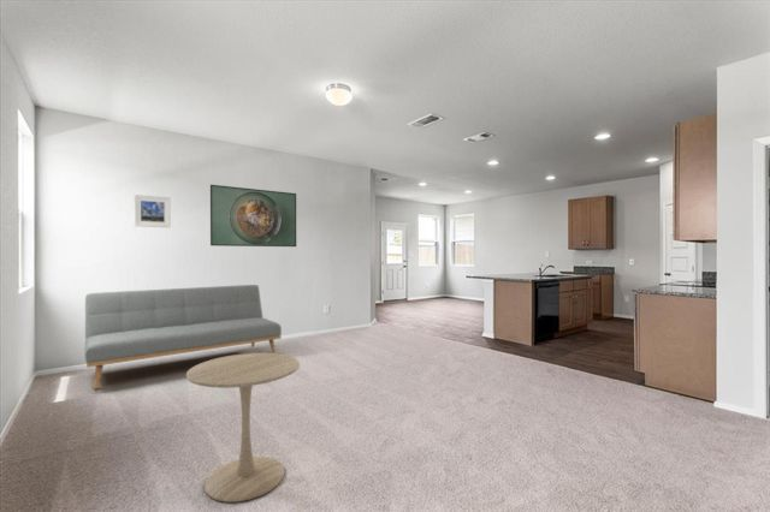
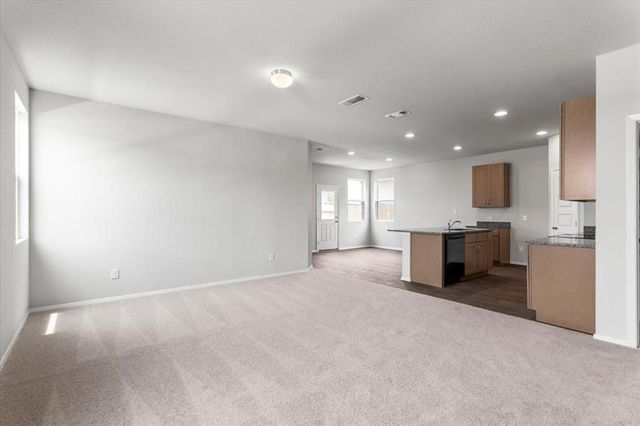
- sofa (189, 326)
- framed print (256, 218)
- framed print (152, 212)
- side table (245, 422)
